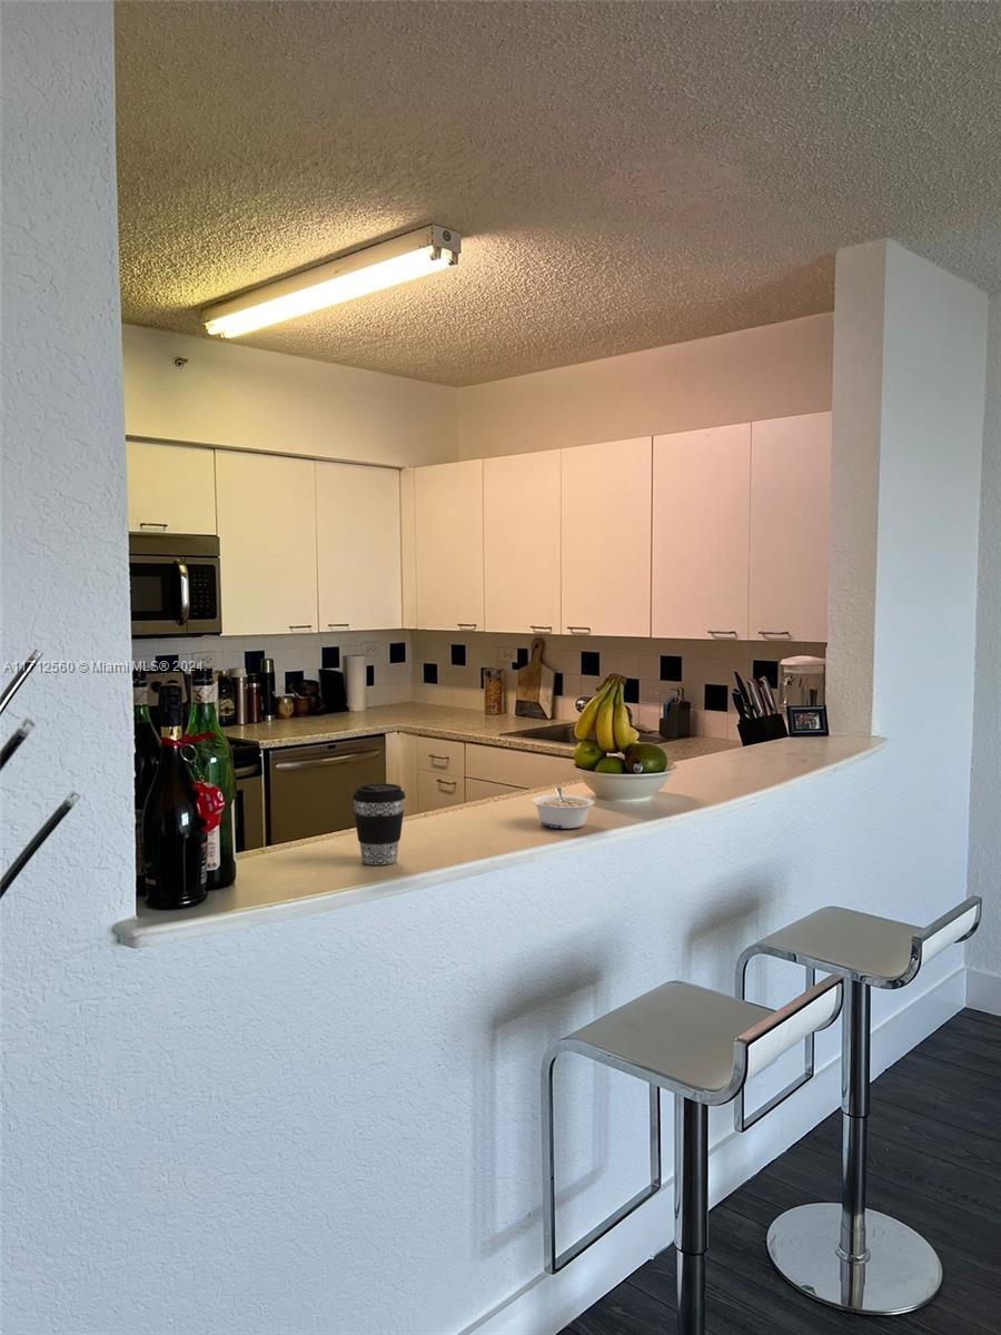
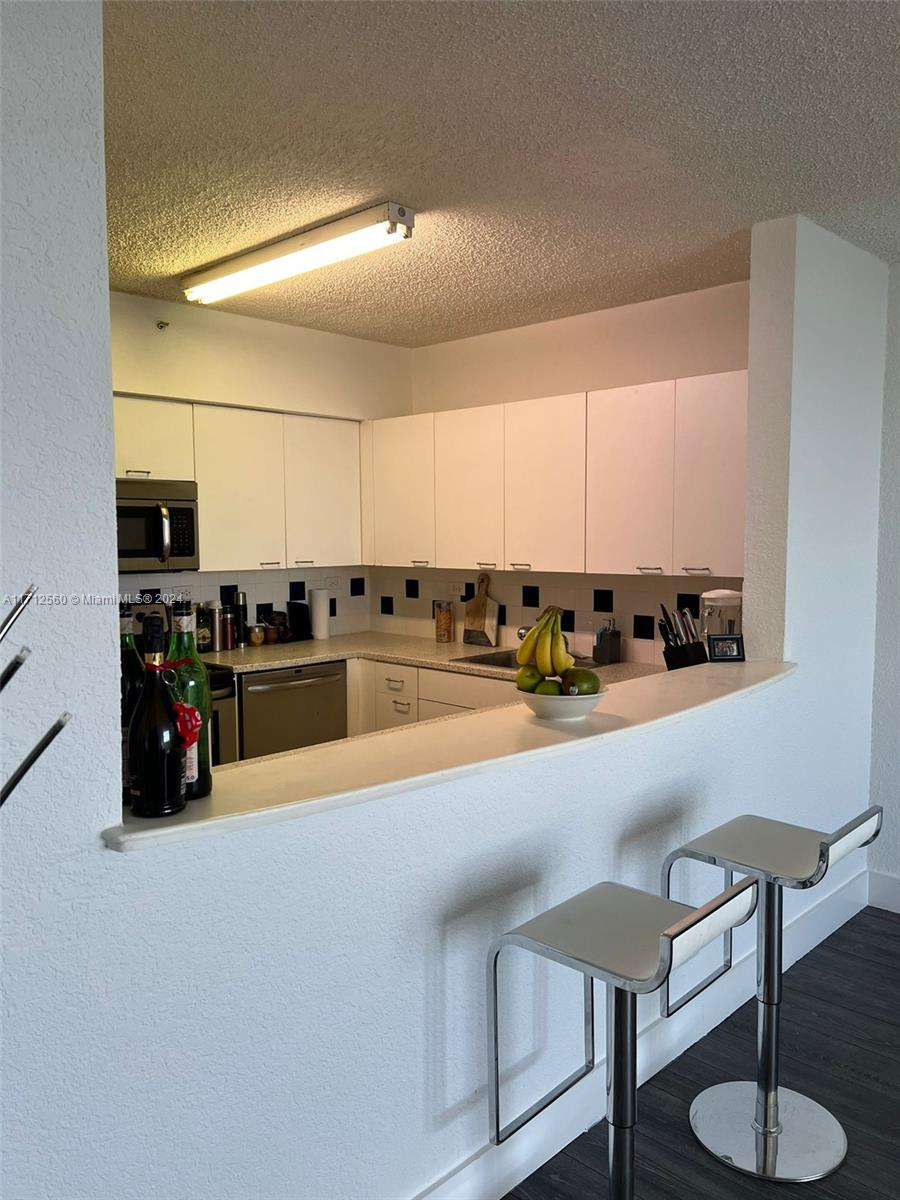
- coffee cup (379, 823)
- legume (561, 809)
